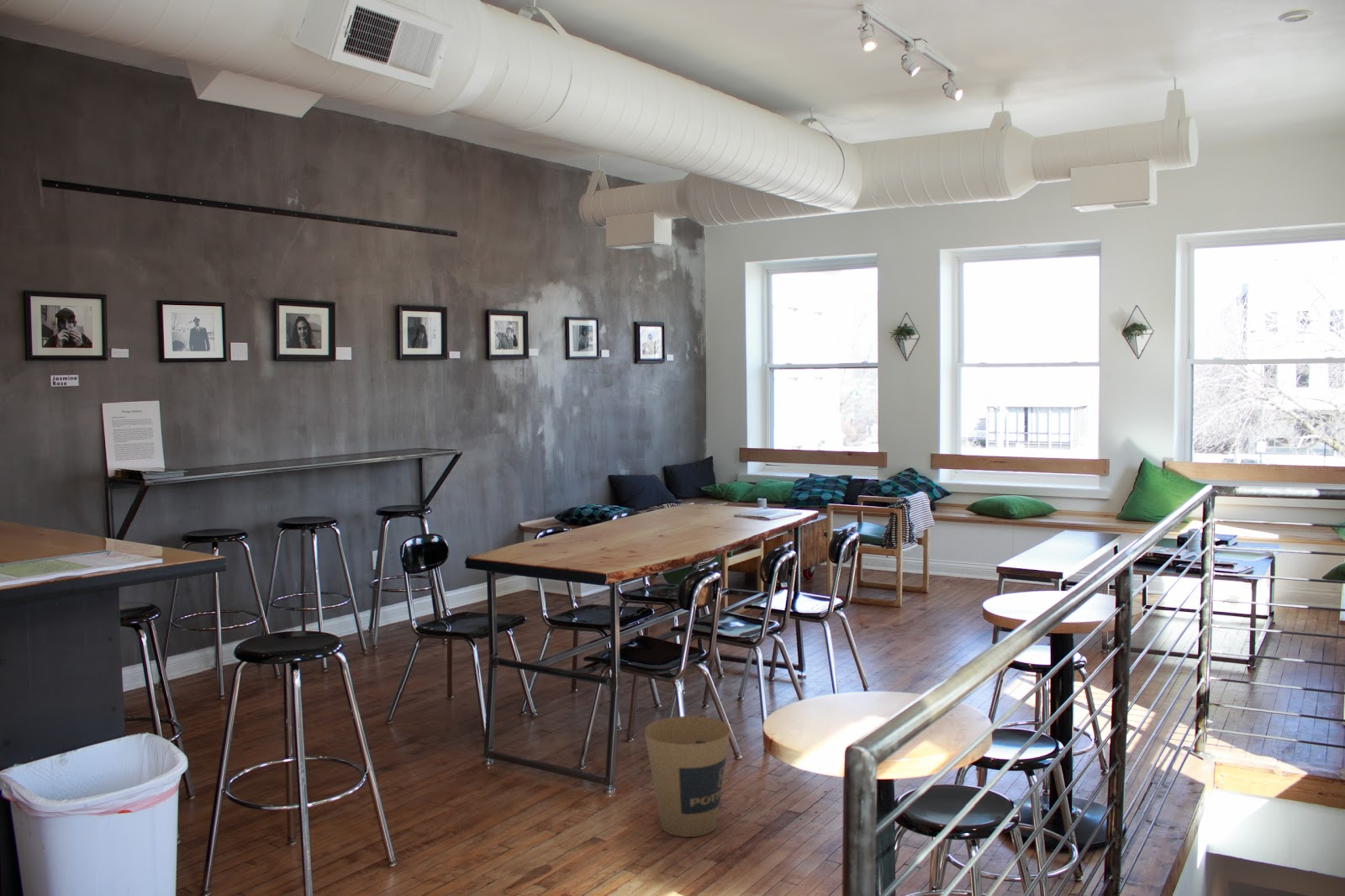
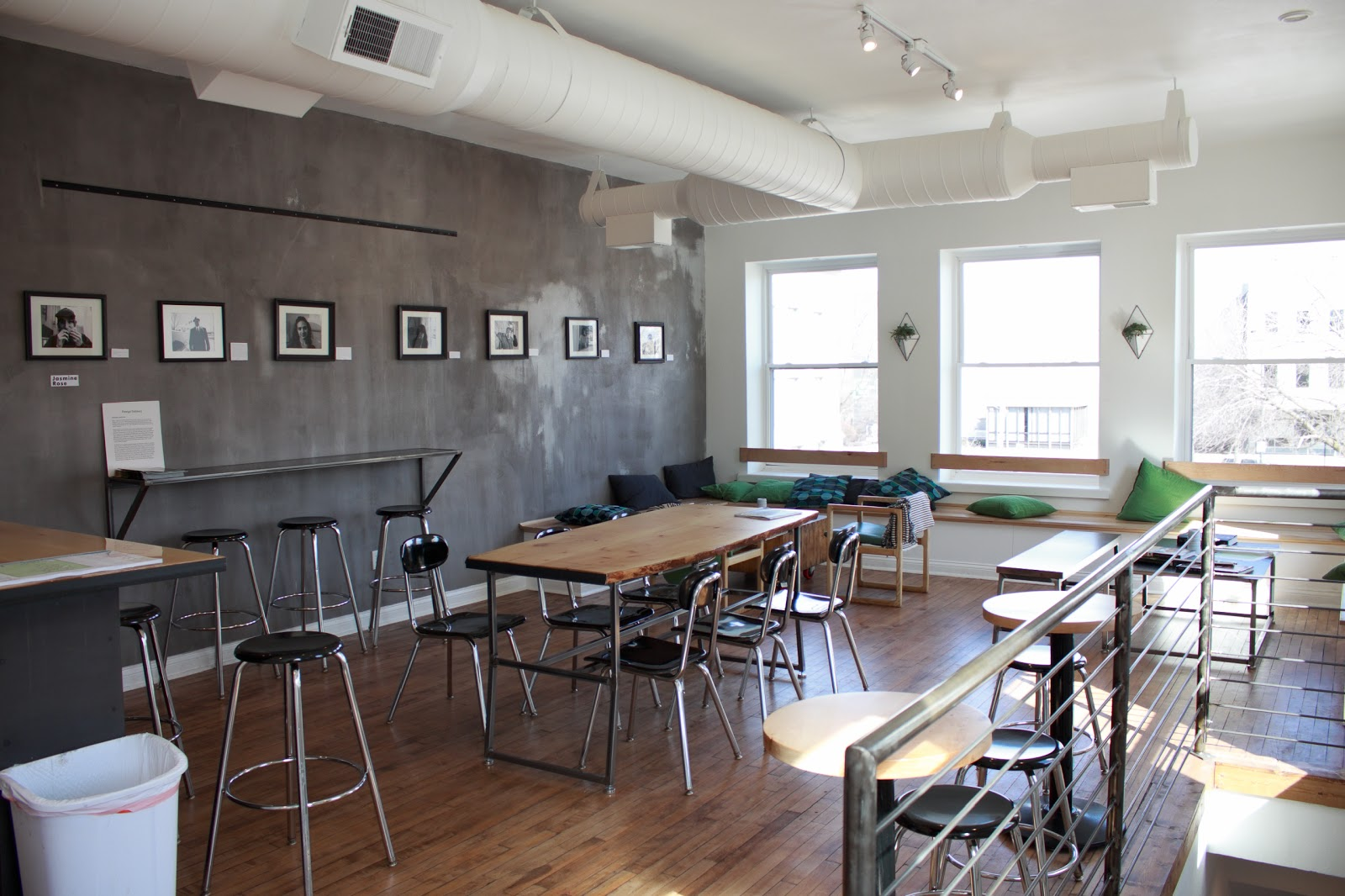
- trash can (688, 777)
